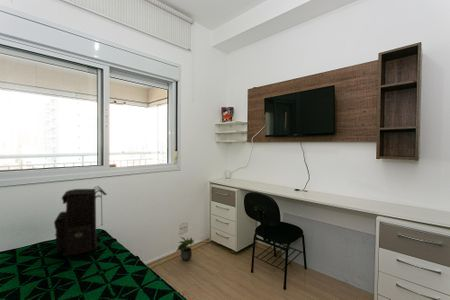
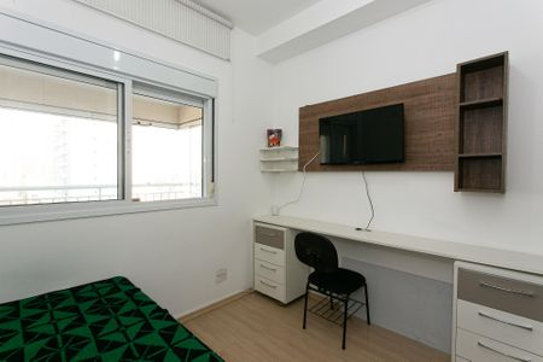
- backpack (82, 216)
- potted plant (185, 247)
